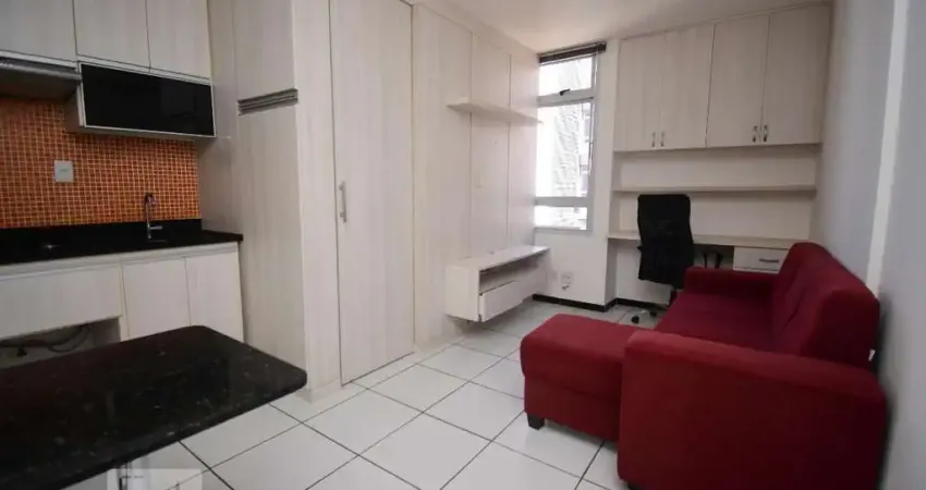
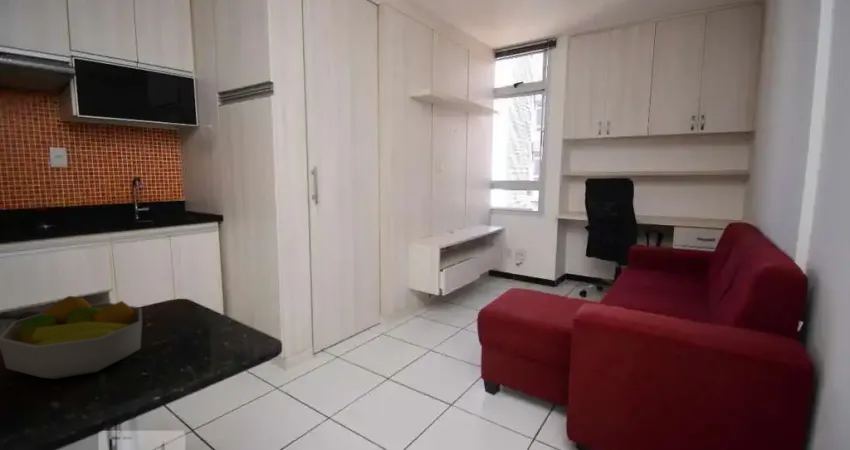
+ fruit bowl (78, 331)
